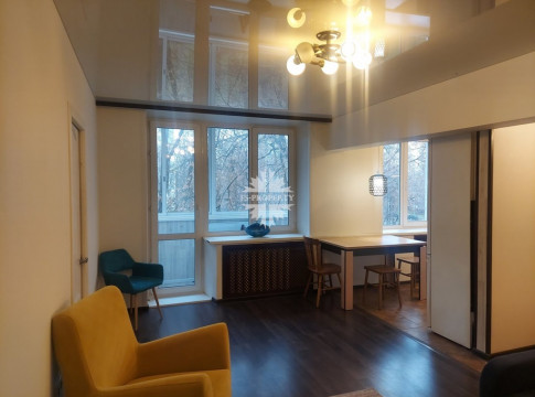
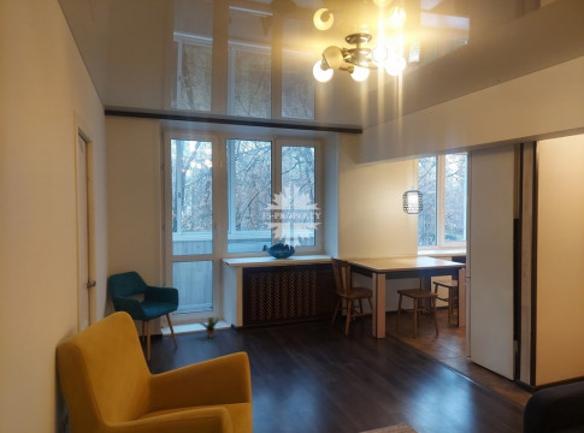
+ potted plant (210, 327)
